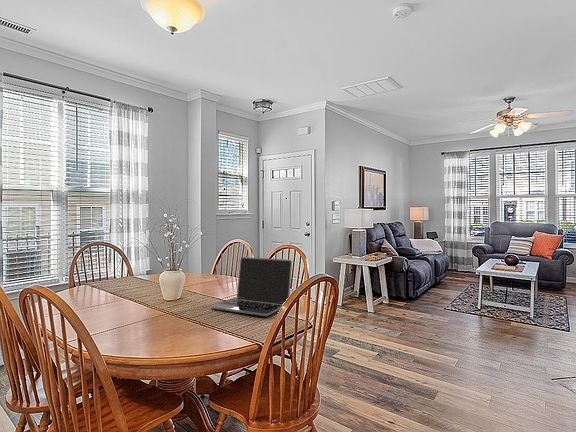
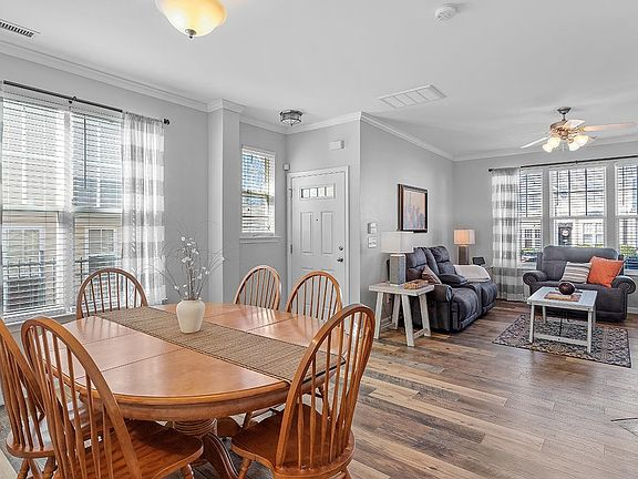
- laptop (252, 283)
